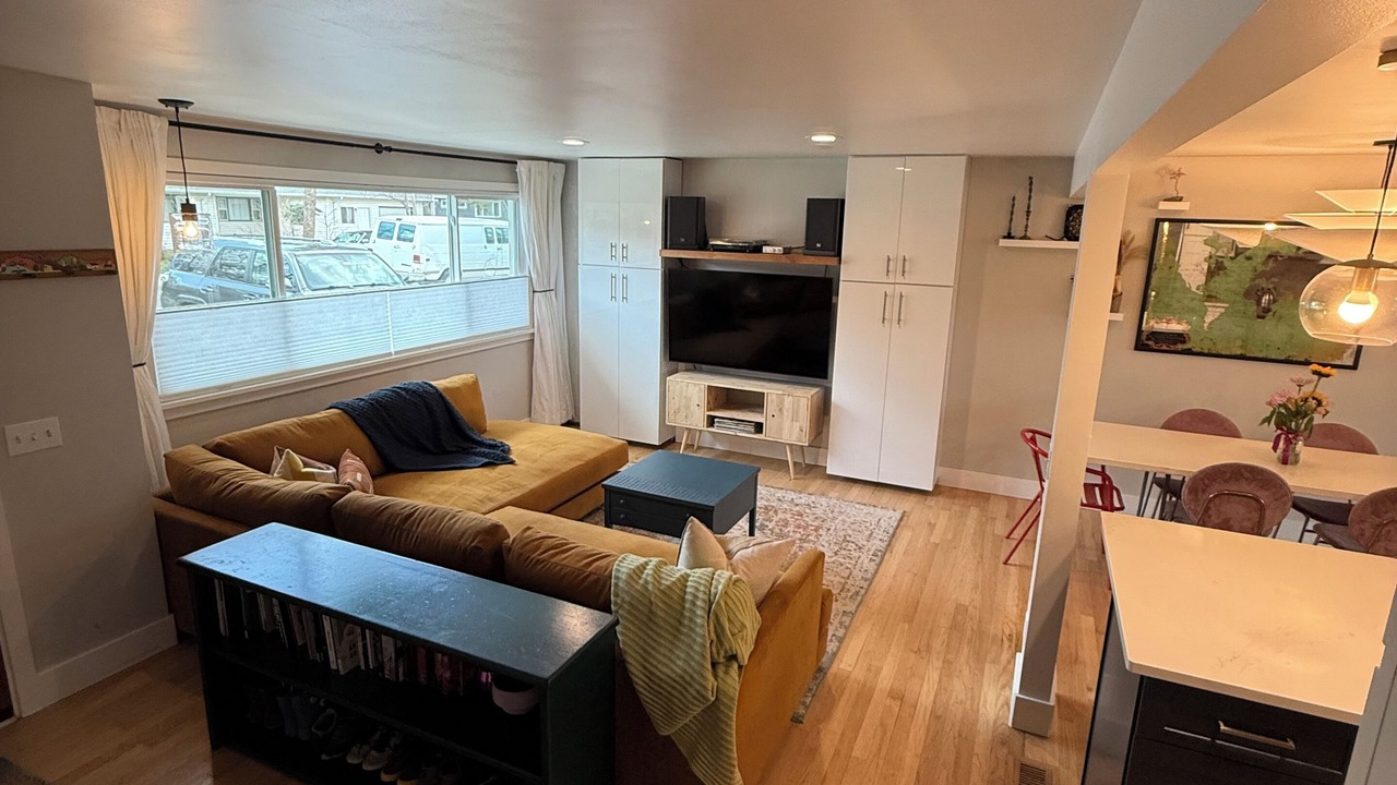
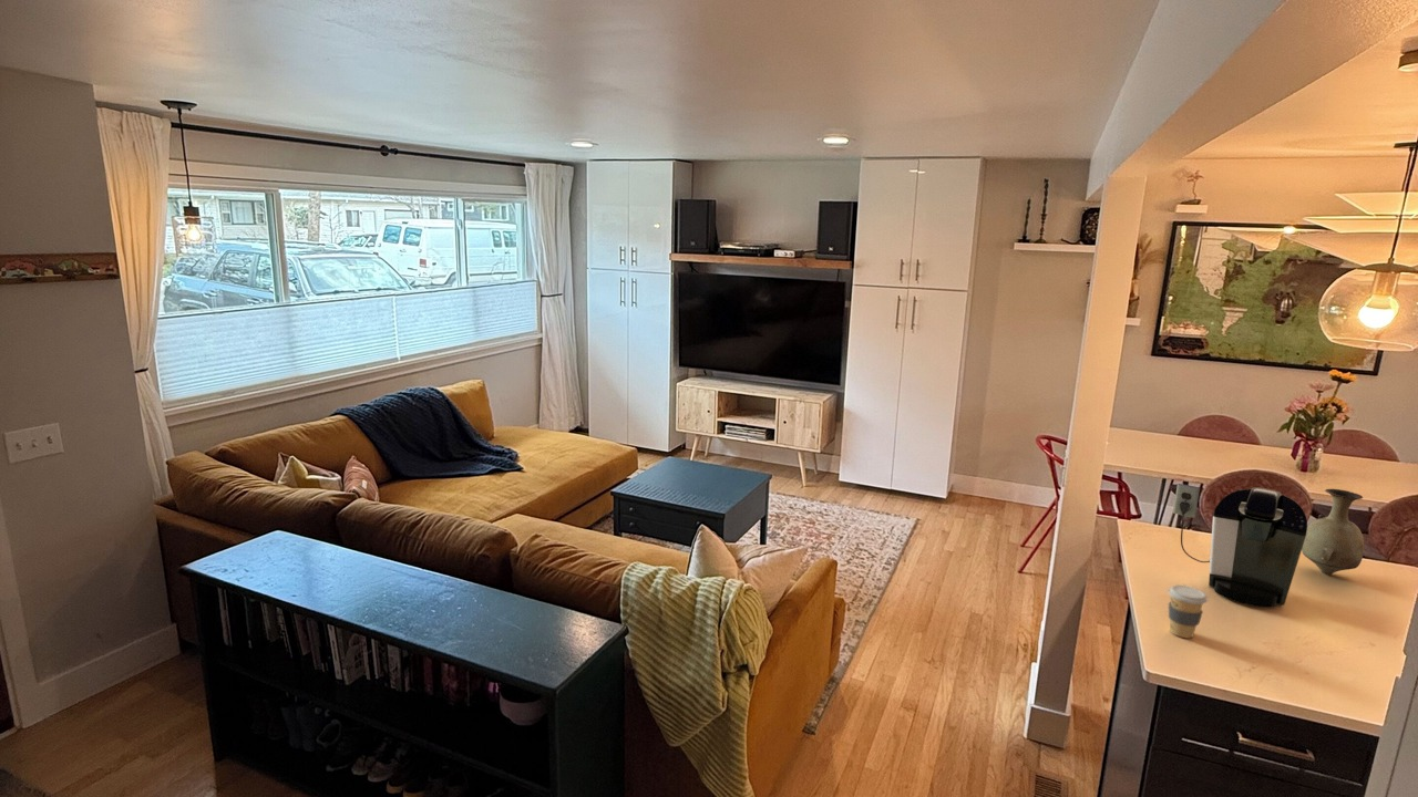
+ coffee maker (1231, 536)
+ vase (1334, 534)
+ coffee cup (1184, 612)
